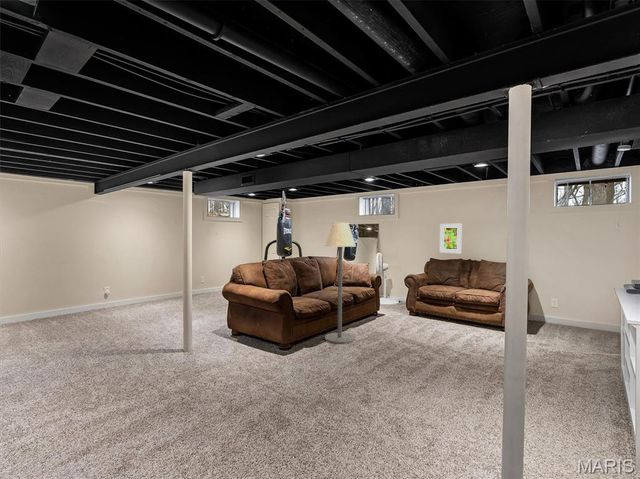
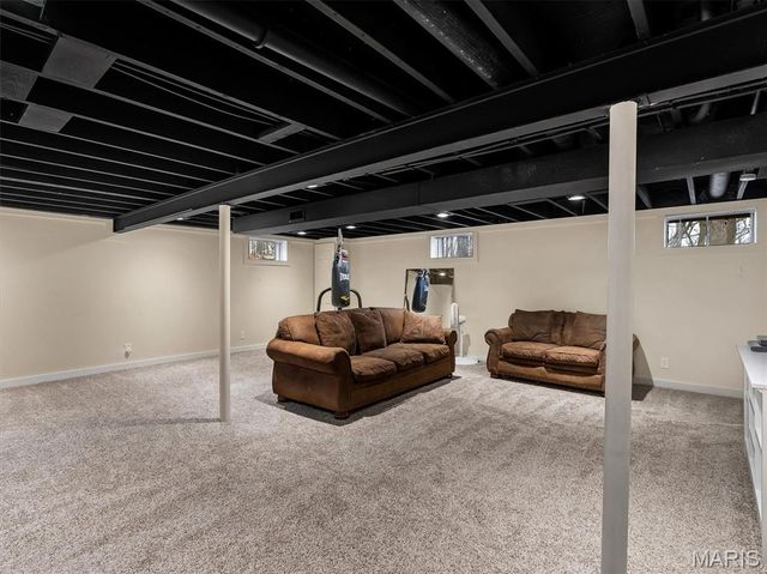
- floor lamp (340, 281)
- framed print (450, 238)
